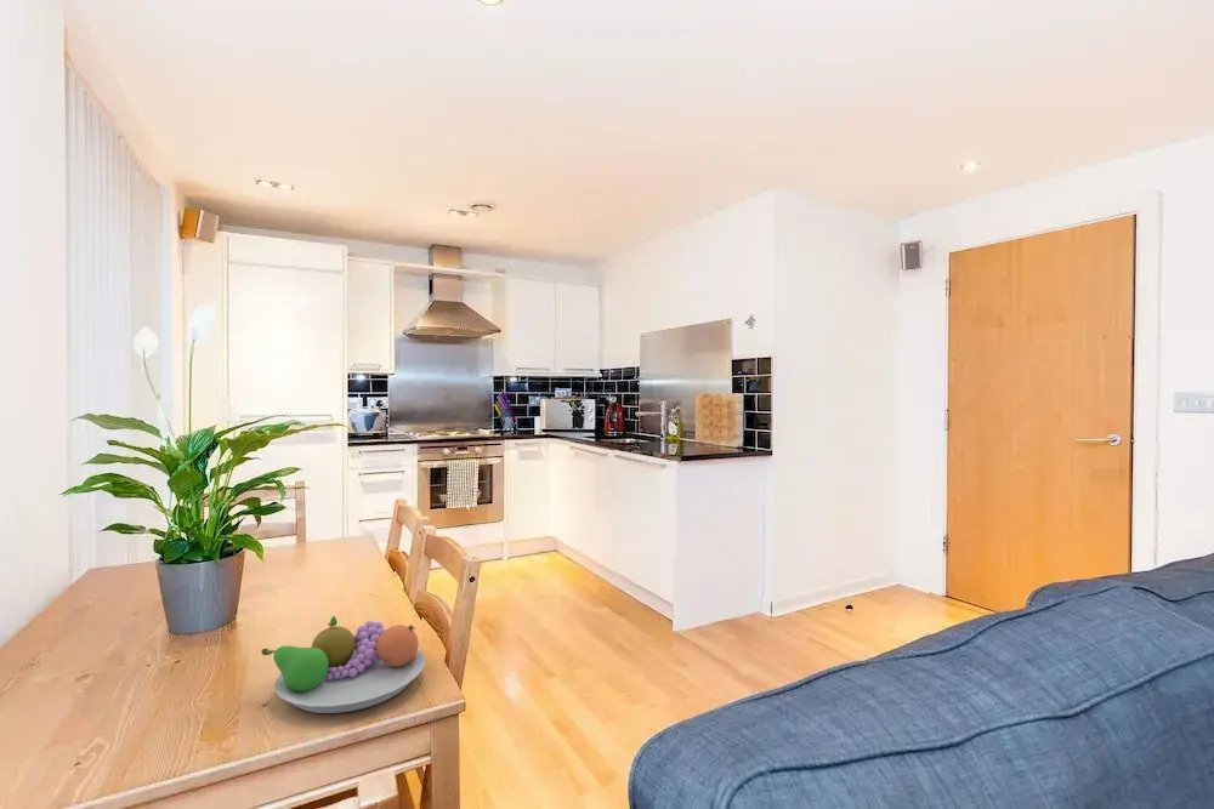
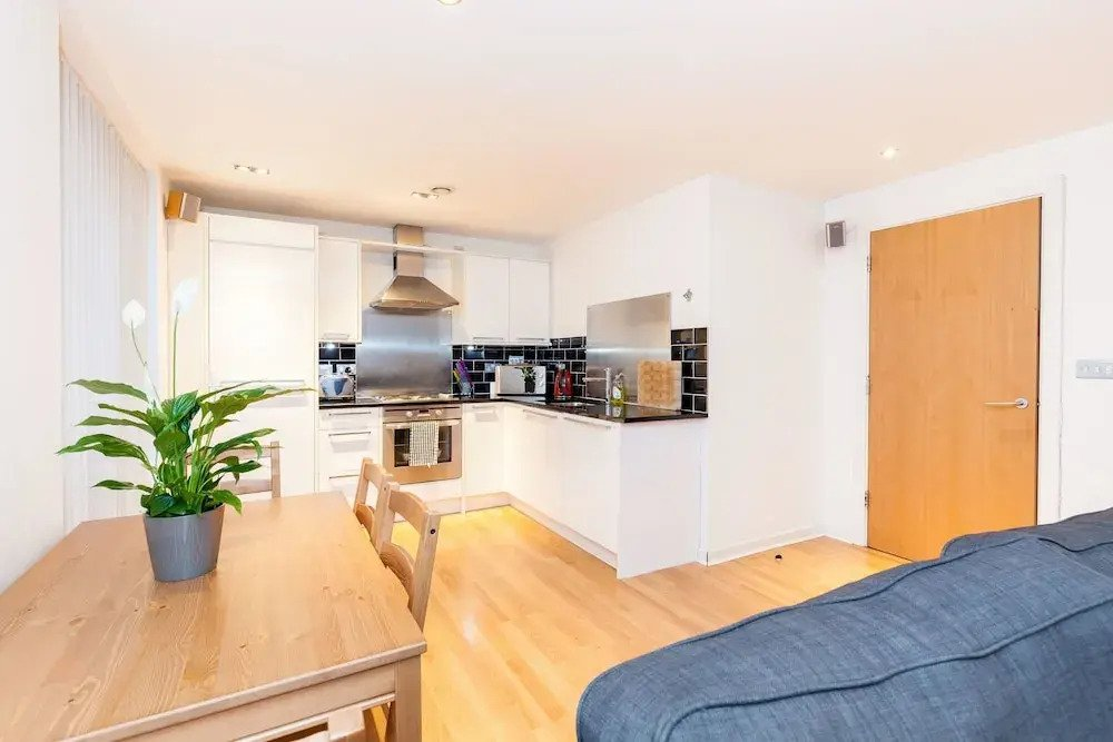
- fruit bowl (347, 656)
